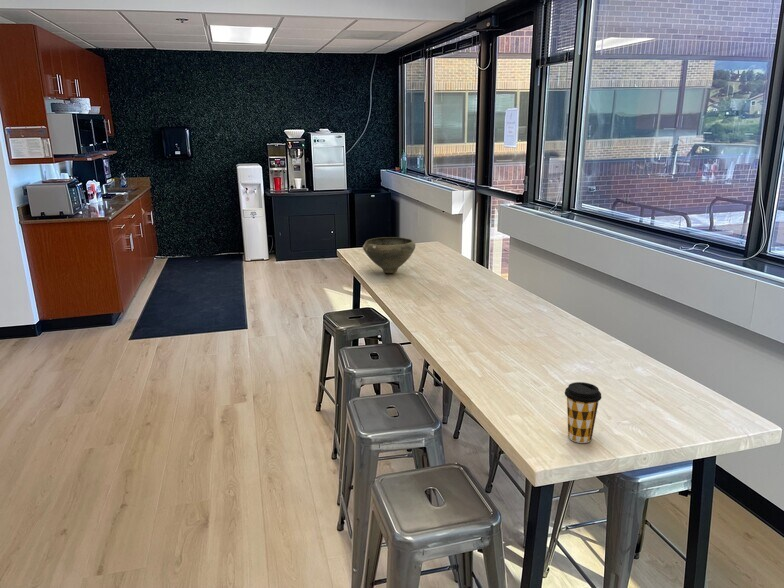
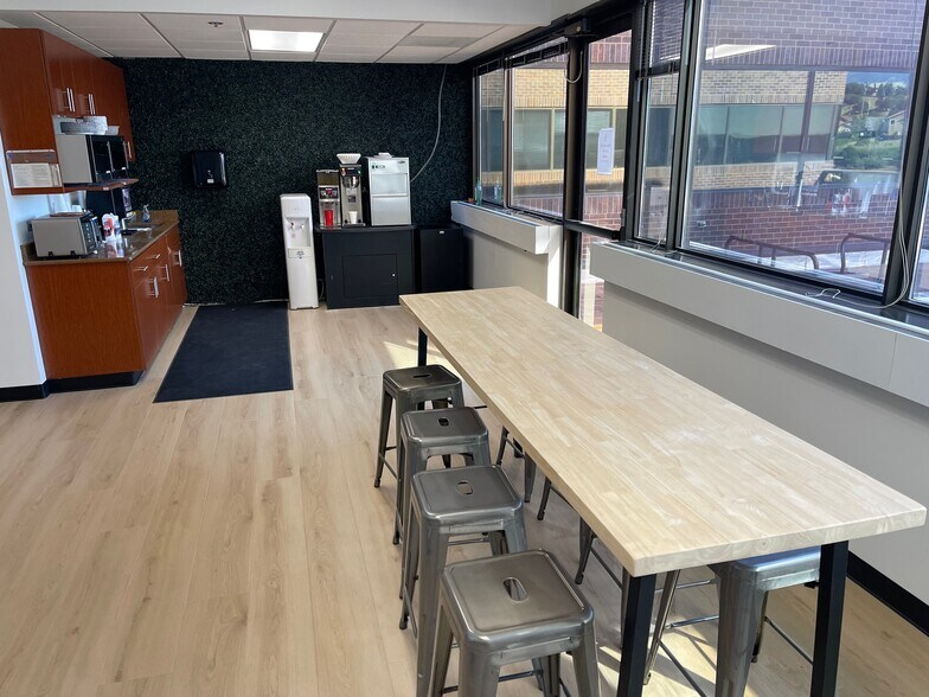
- bowl (389, 256)
- coffee cup (581, 413)
